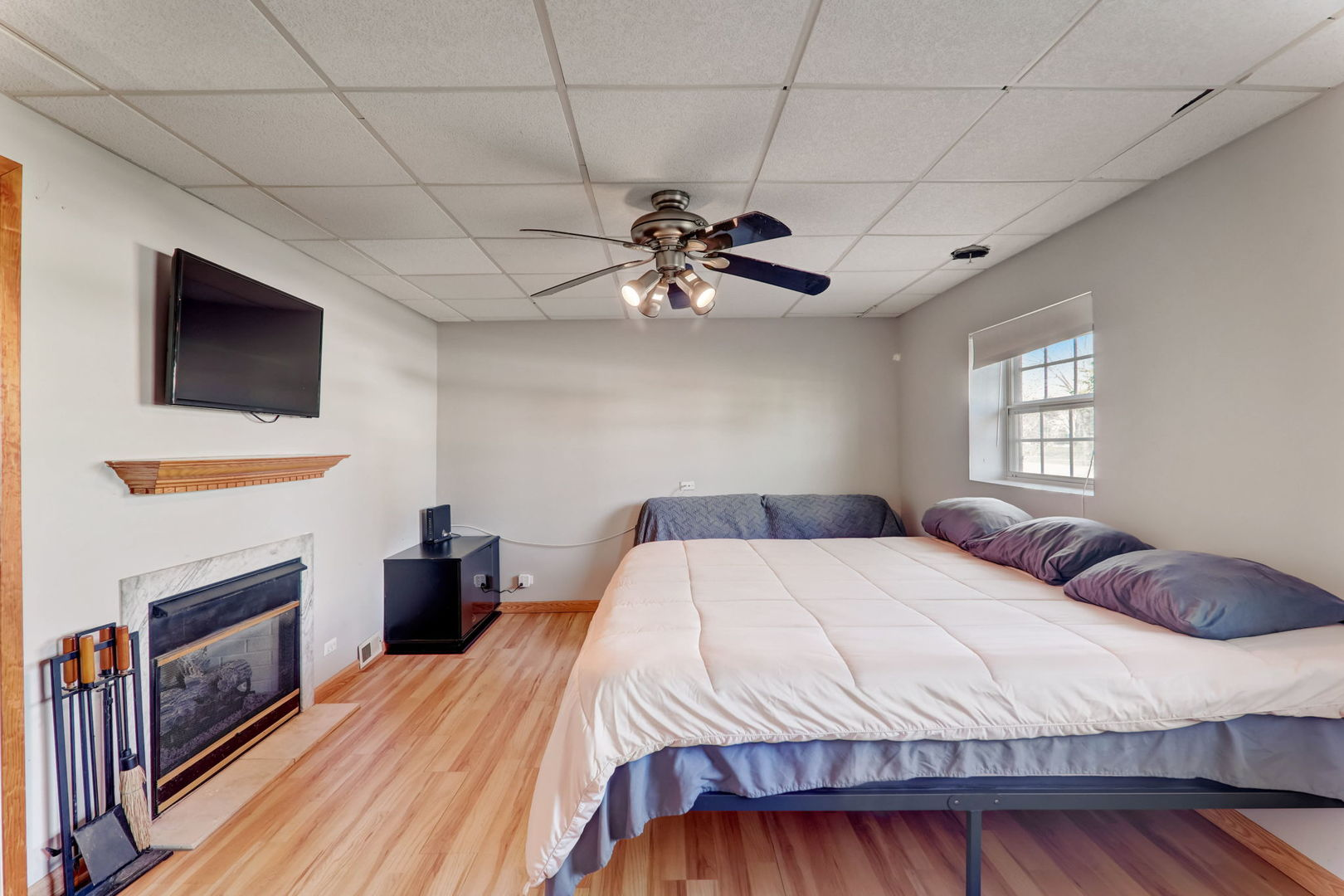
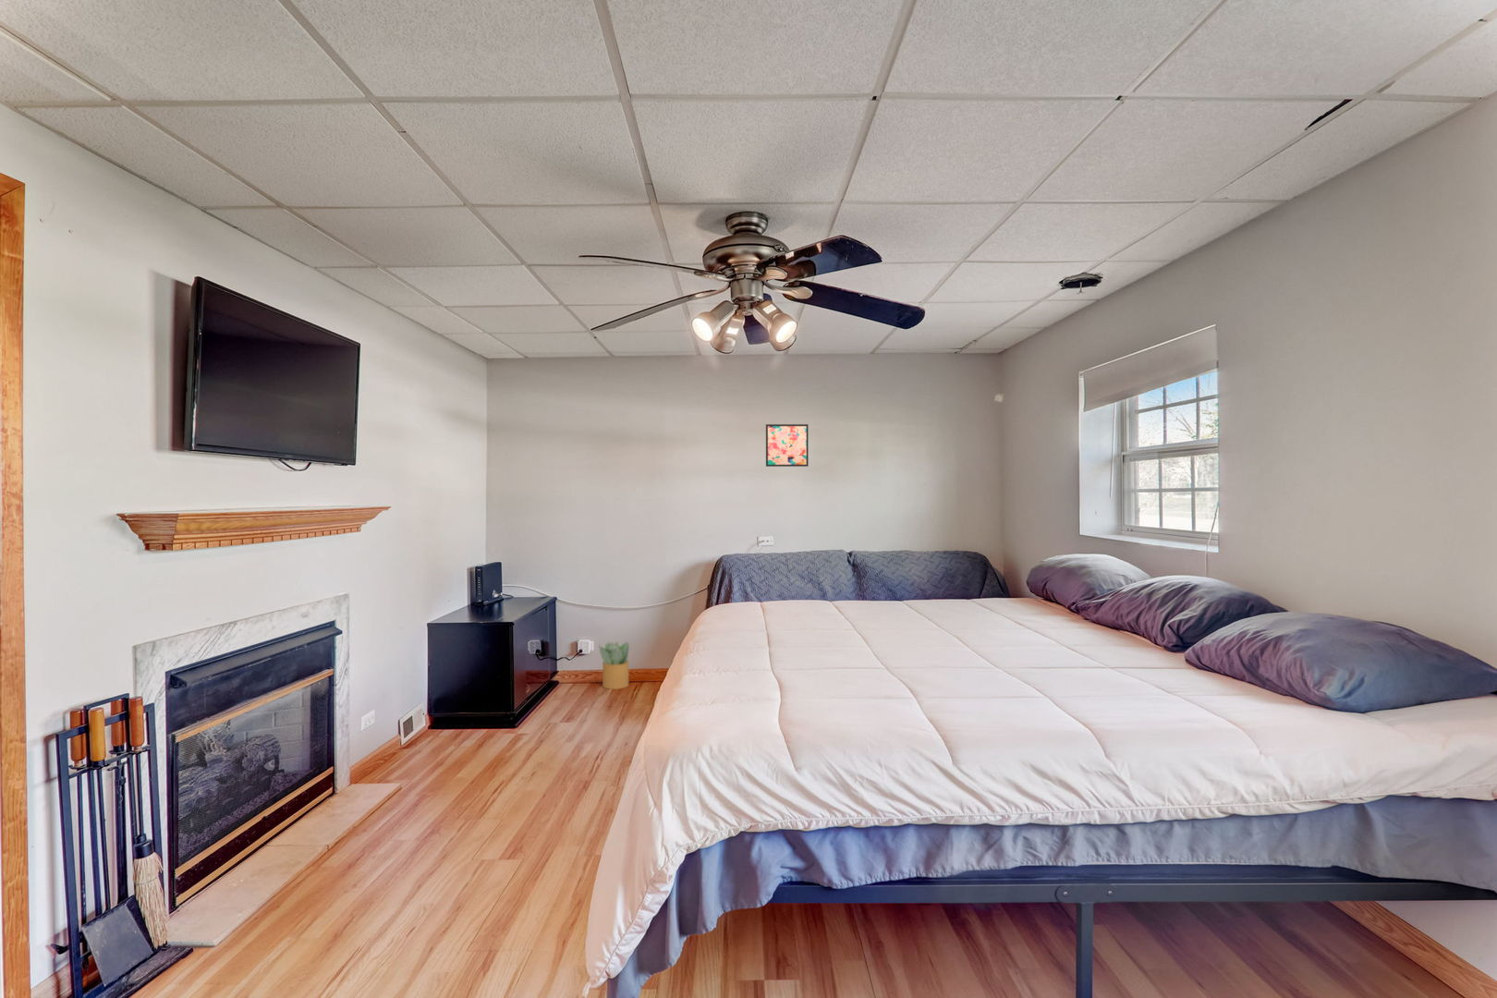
+ potted plant (614, 664)
+ wall art (786, 446)
